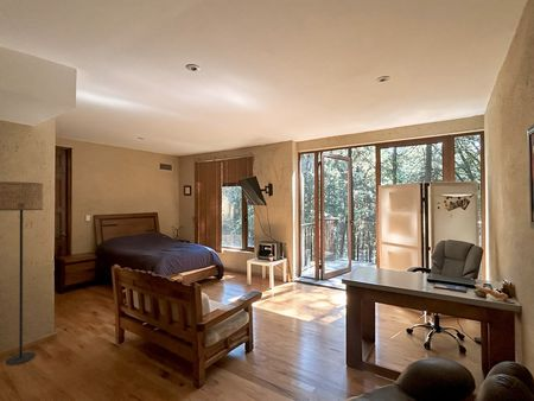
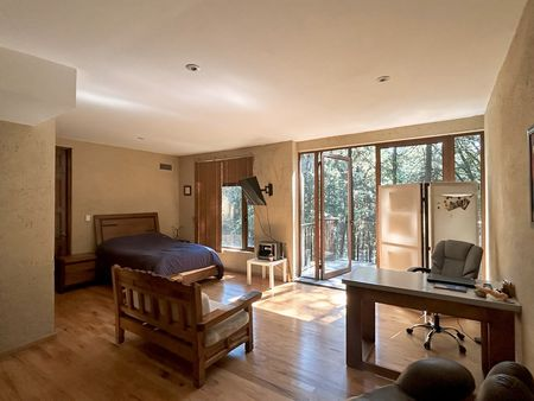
- floor lamp (20, 270)
